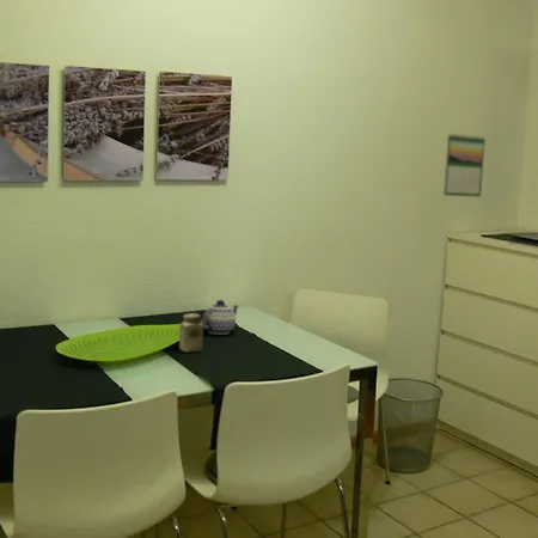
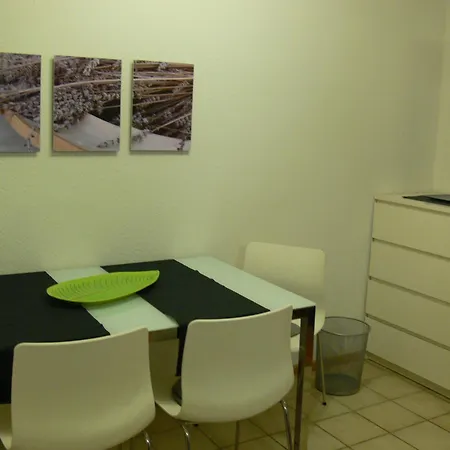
- calendar (464, 165)
- salt shaker (191, 331)
- teapot (220, 316)
